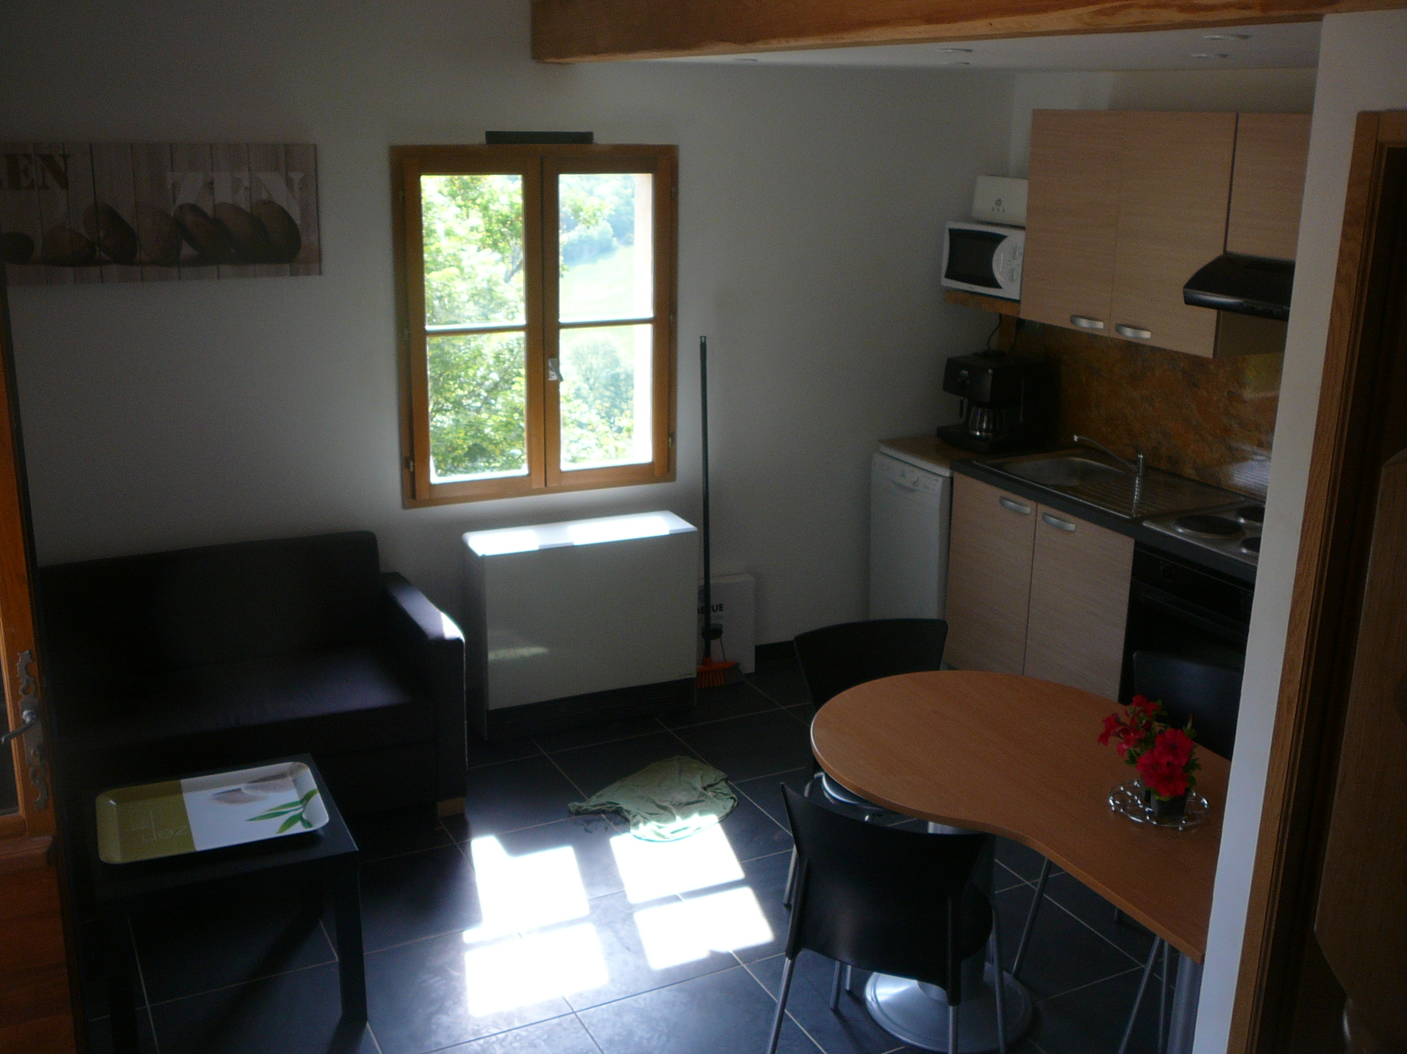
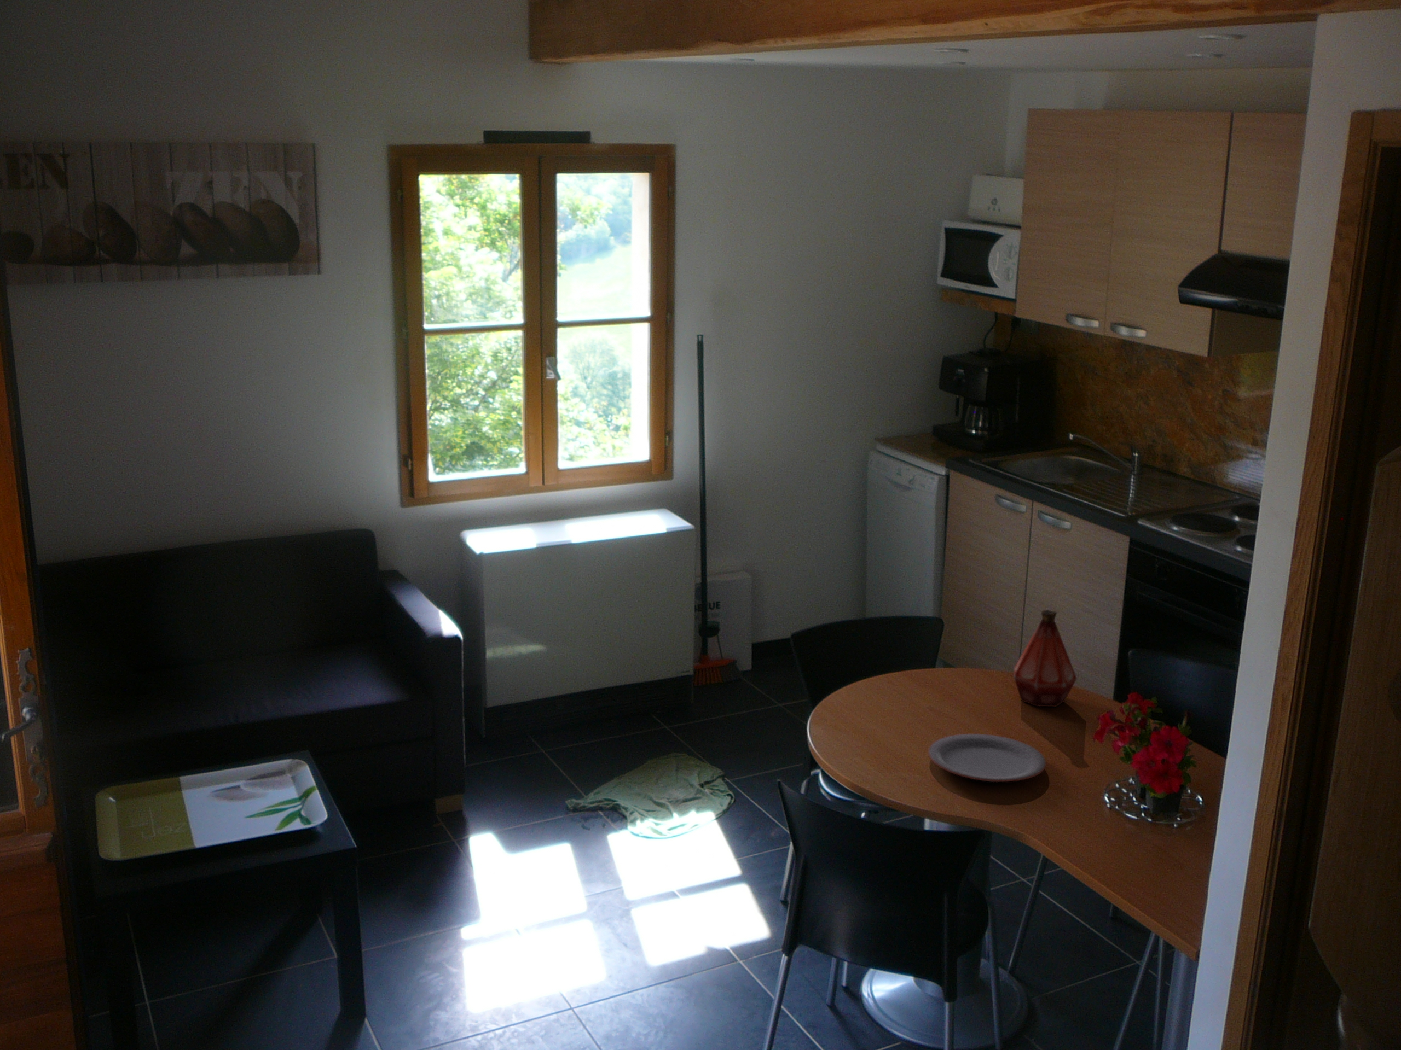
+ plate (986, 760)
+ bottle (1047, 656)
